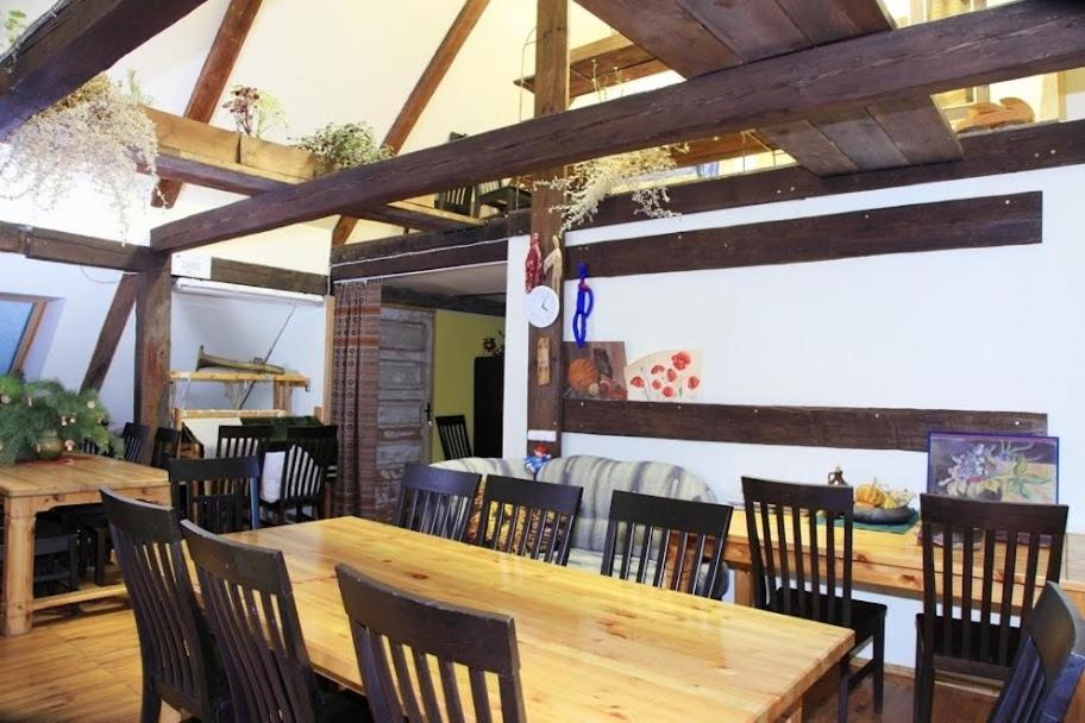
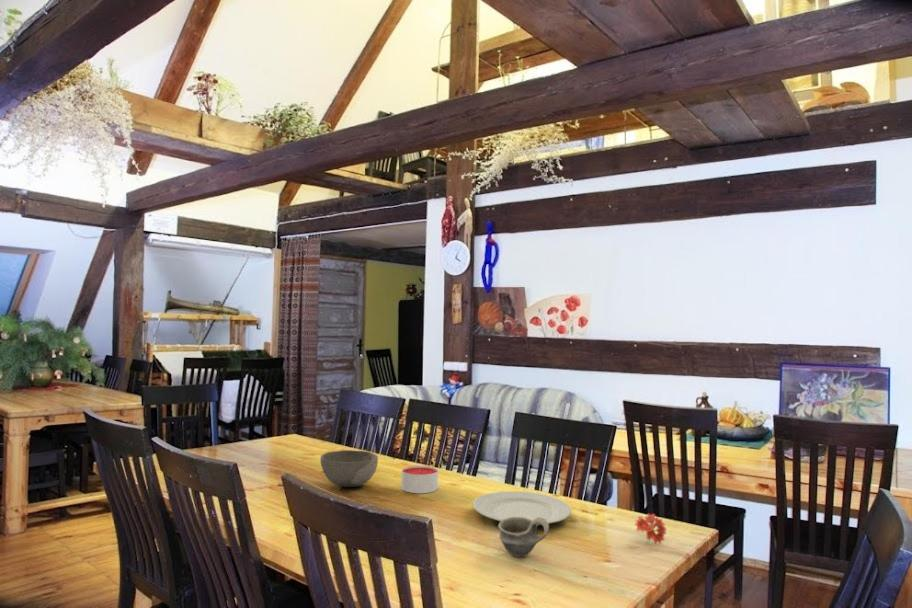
+ flower (651, 527)
+ cup (521, 535)
+ chinaware (521, 510)
+ bowl (348, 470)
+ candle (419, 478)
